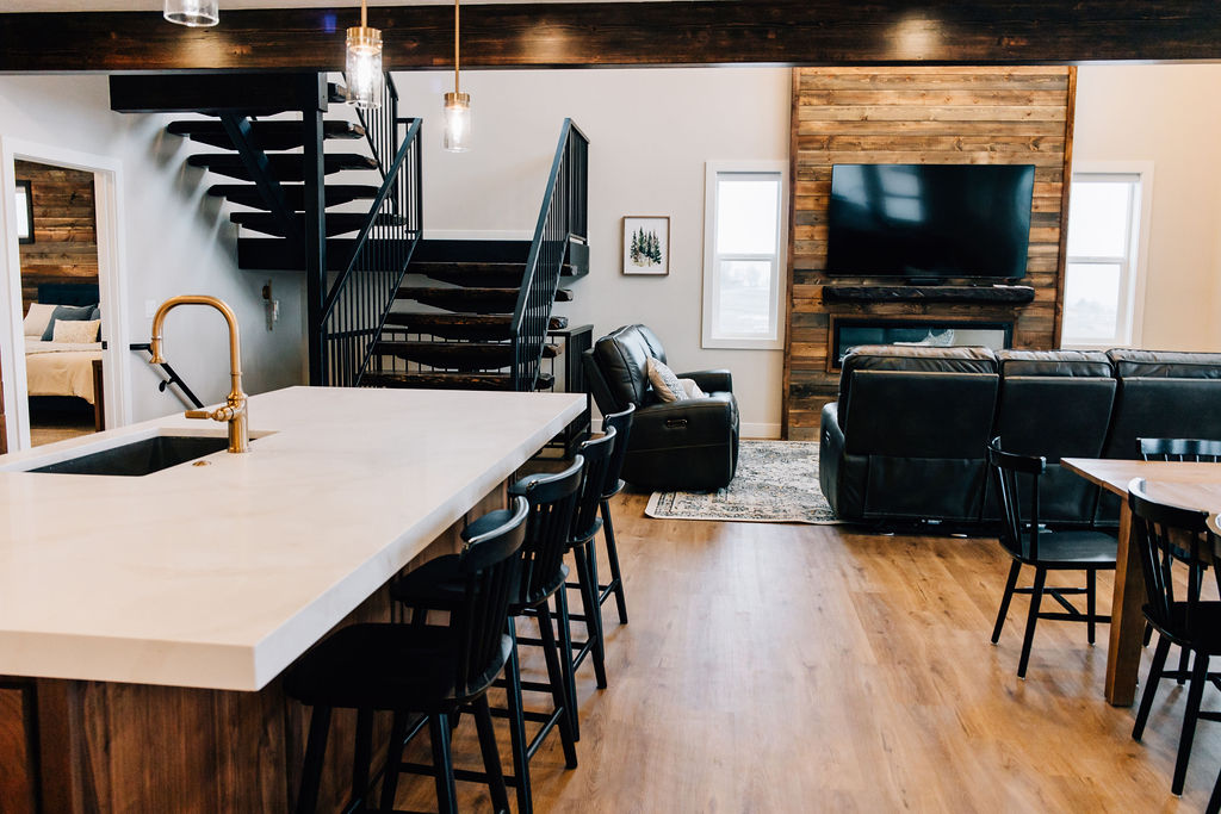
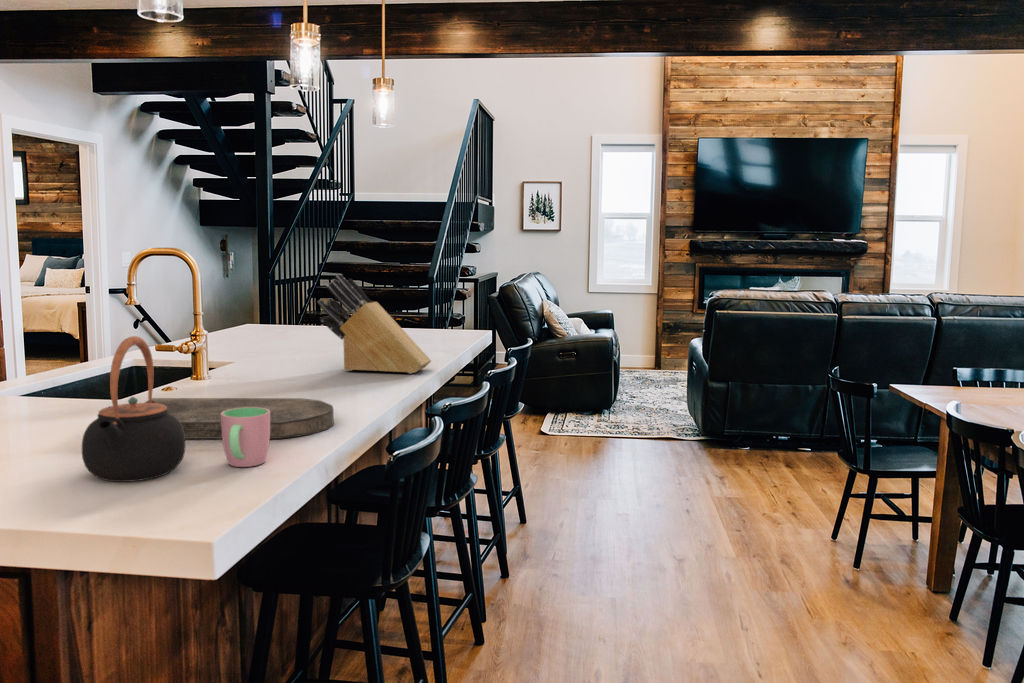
+ teapot (129, 406)
+ cup (243, 439)
+ cutting board (234, 408)
+ knife block (374, 322)
